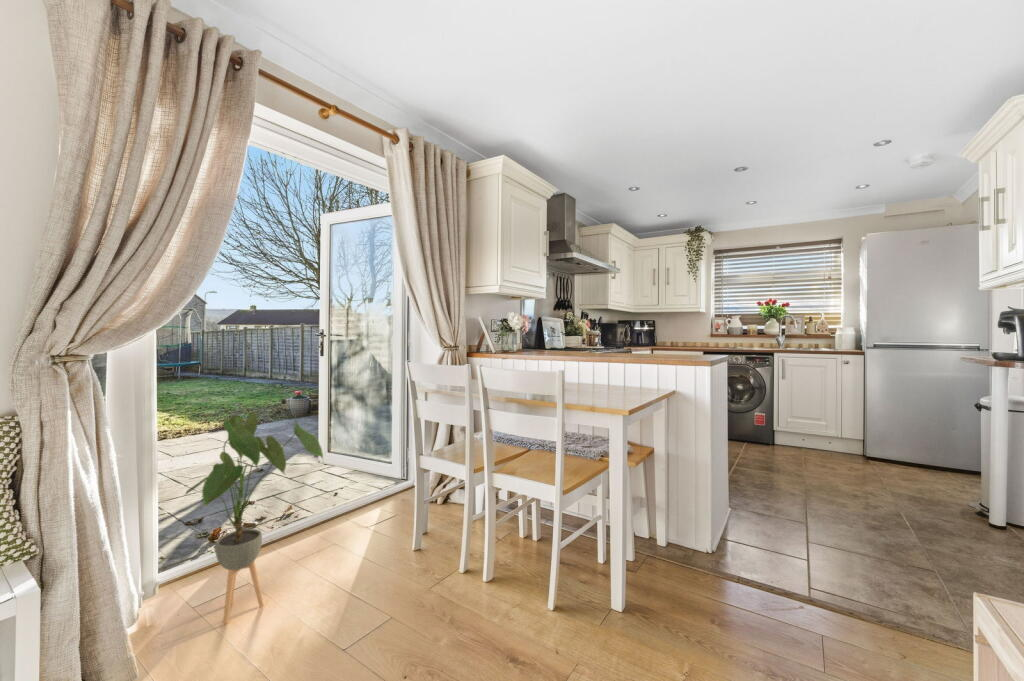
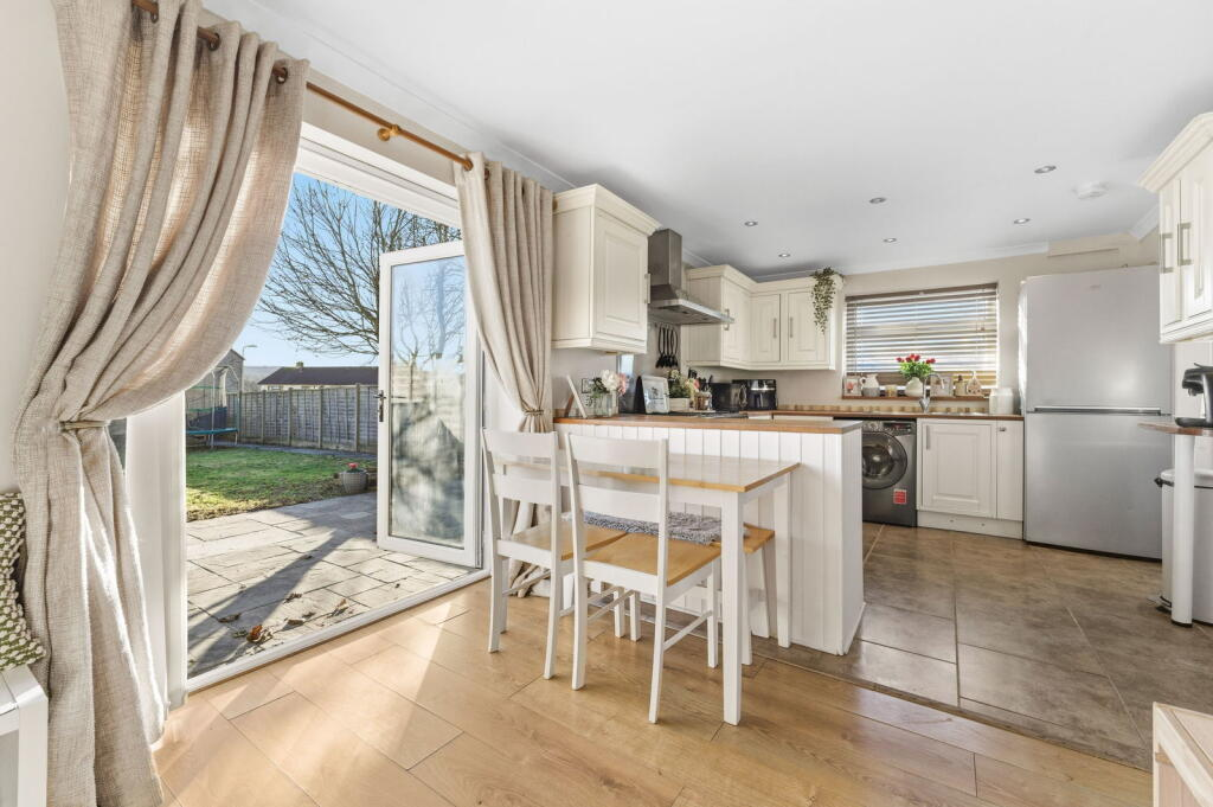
- house plant (246, 508)
